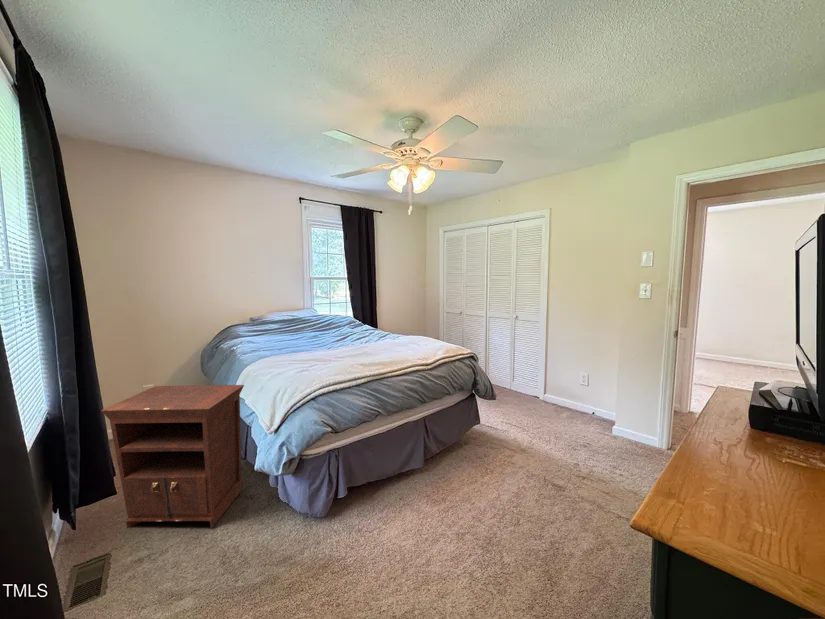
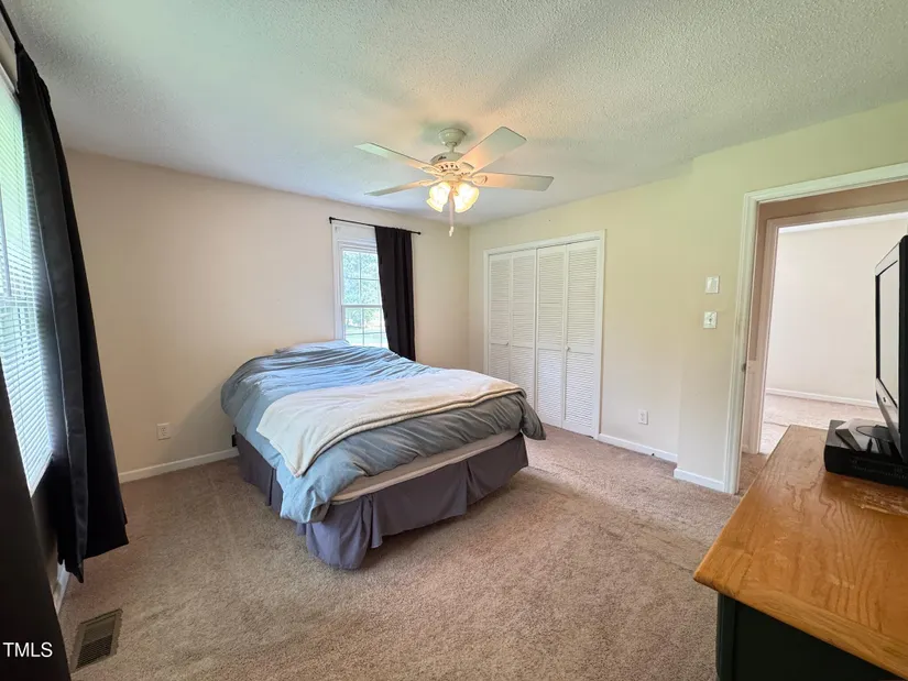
- nightstand (184, 453)
